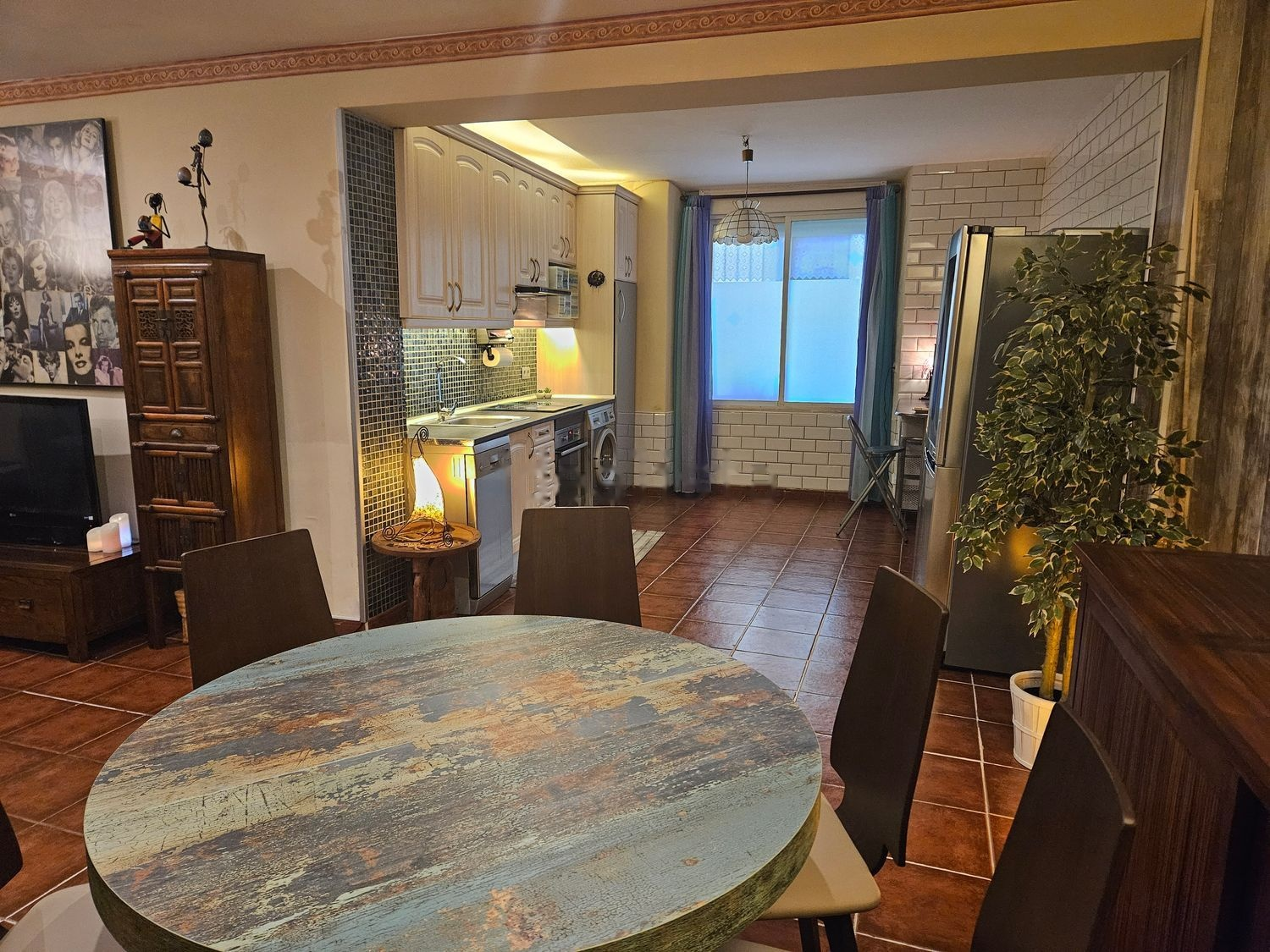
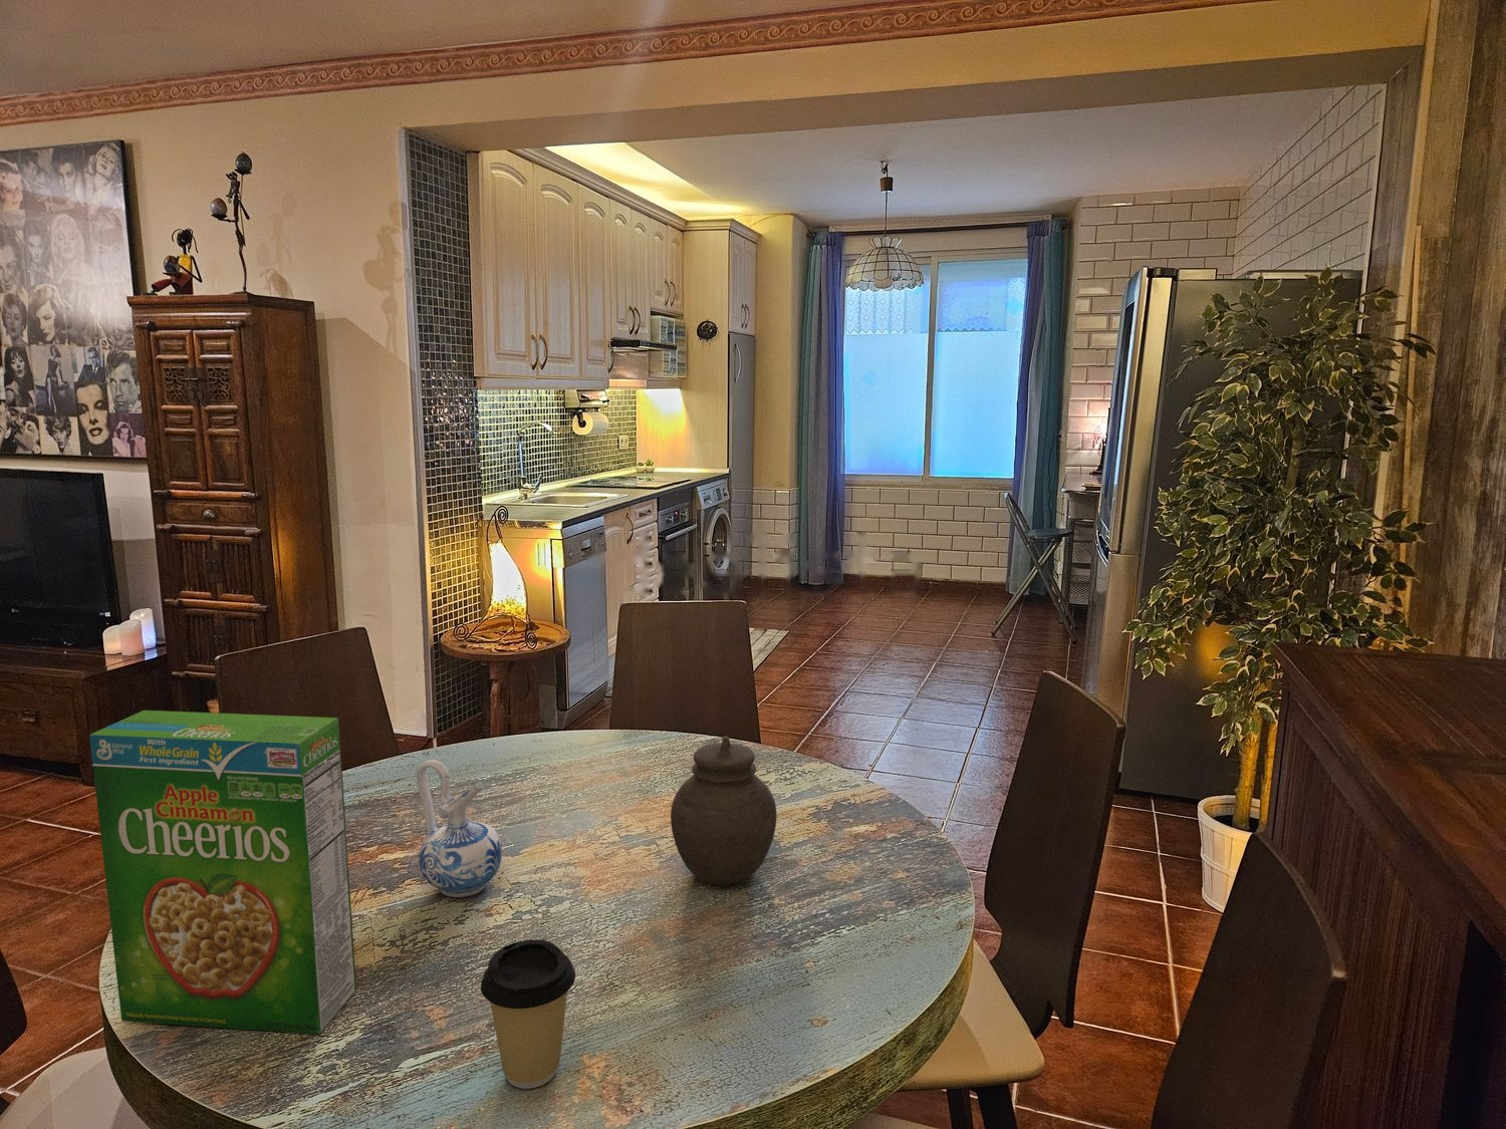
+ ceramic pitcher (459, 824)
+ coffee cup (529, 1016)
+ jar (723, 805)
+ cereal box (230, 869)
